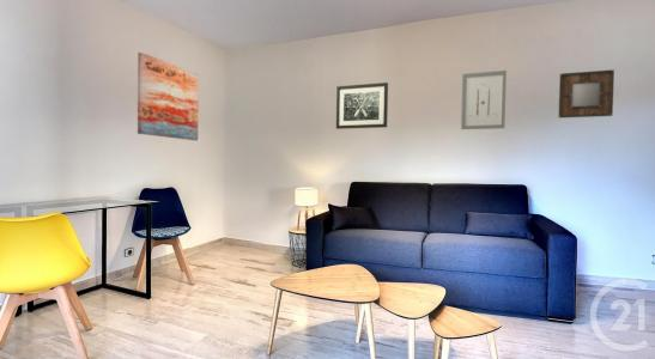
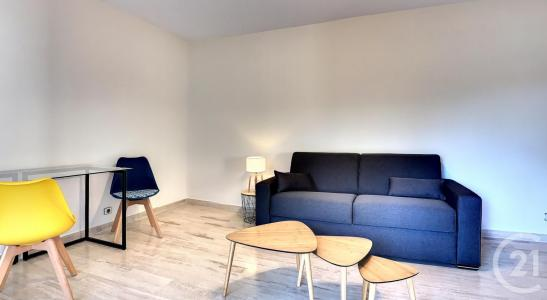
- home mirror (586, 93)
- wall art (483, 101)
- wall art (360, 105)
- wall art (170, 101)
